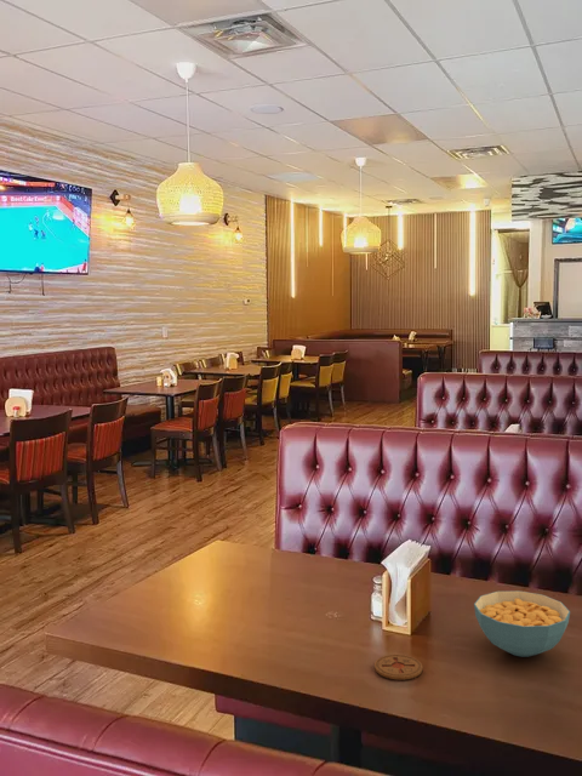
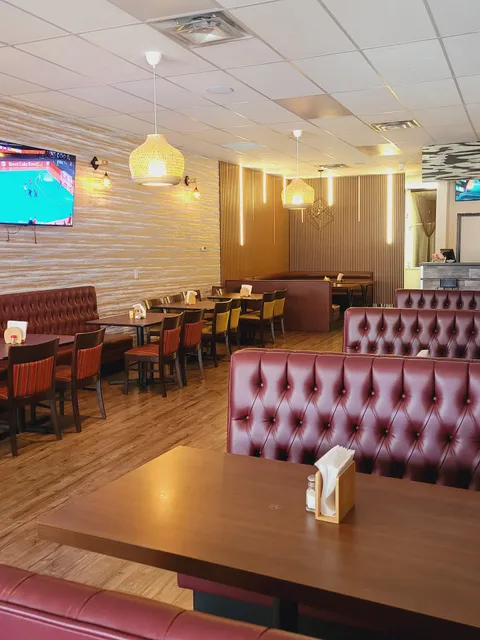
- coaster (398, 666)
- cereal bowl (520, 628)
